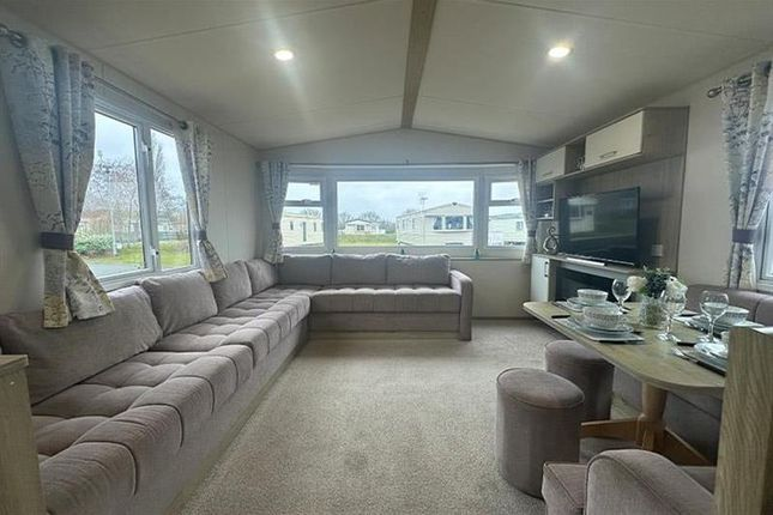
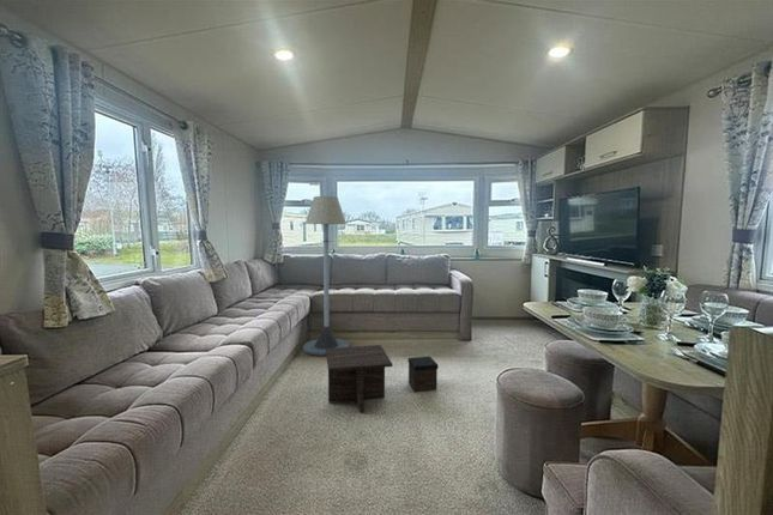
+ coffee table (375, 371)
+ floor lamp (326, 273)
